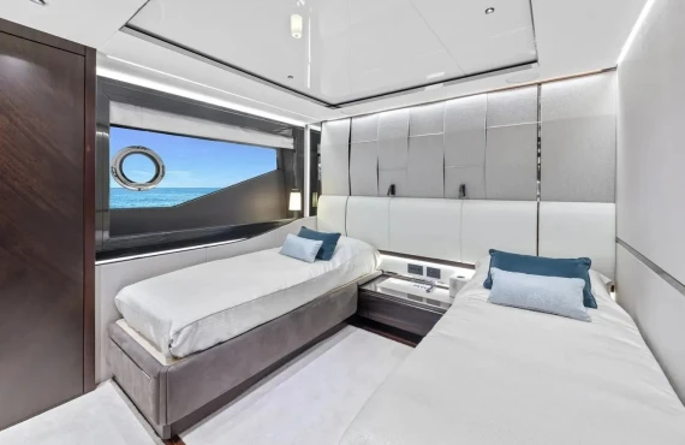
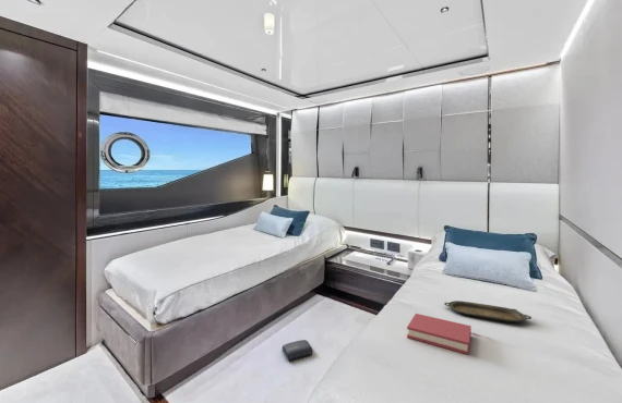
+ bag (297, 349)
+ hardback book (439, 331)
+ serving tray (485, 312)
